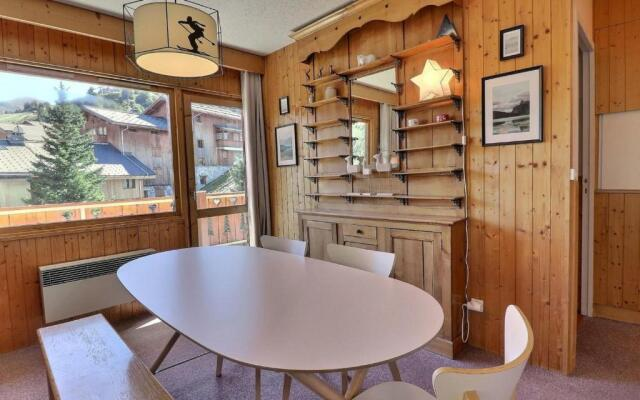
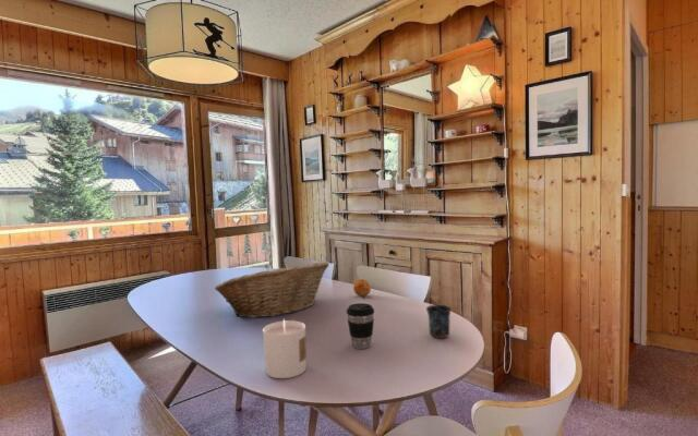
+ mug (436, 322)
+ fruit basket (275, 284)
+ fruit (362, 287)
+ candle (285, 343)
+ coffee cup (360, 326)
